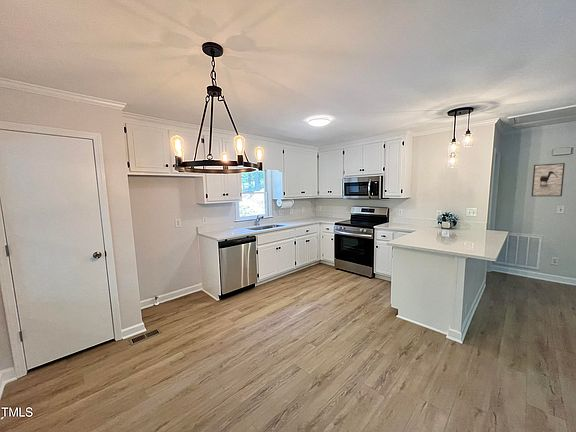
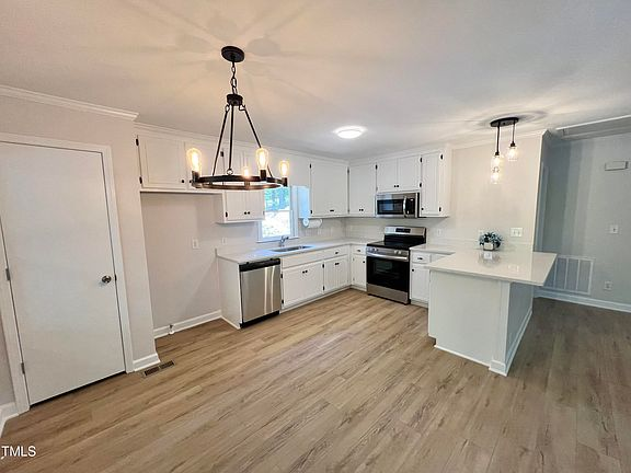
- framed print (547, 180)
